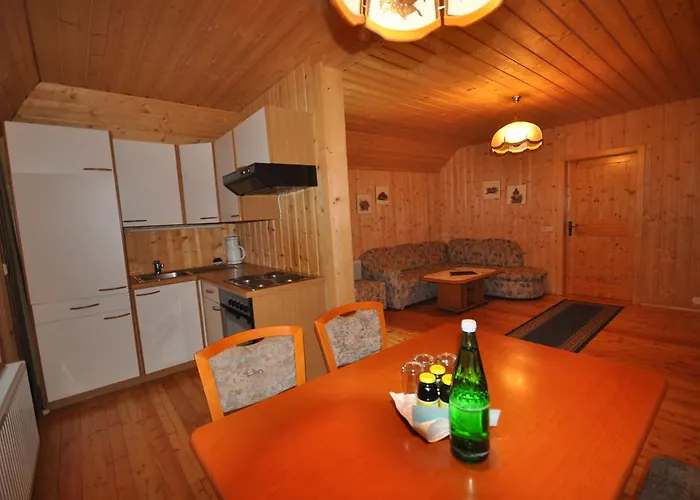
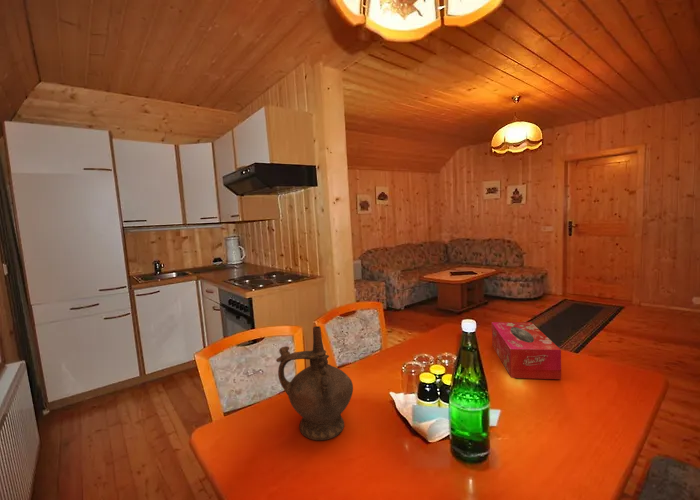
+ tissue box (522, 347)
+ ceremonial vessel (315, 377)
